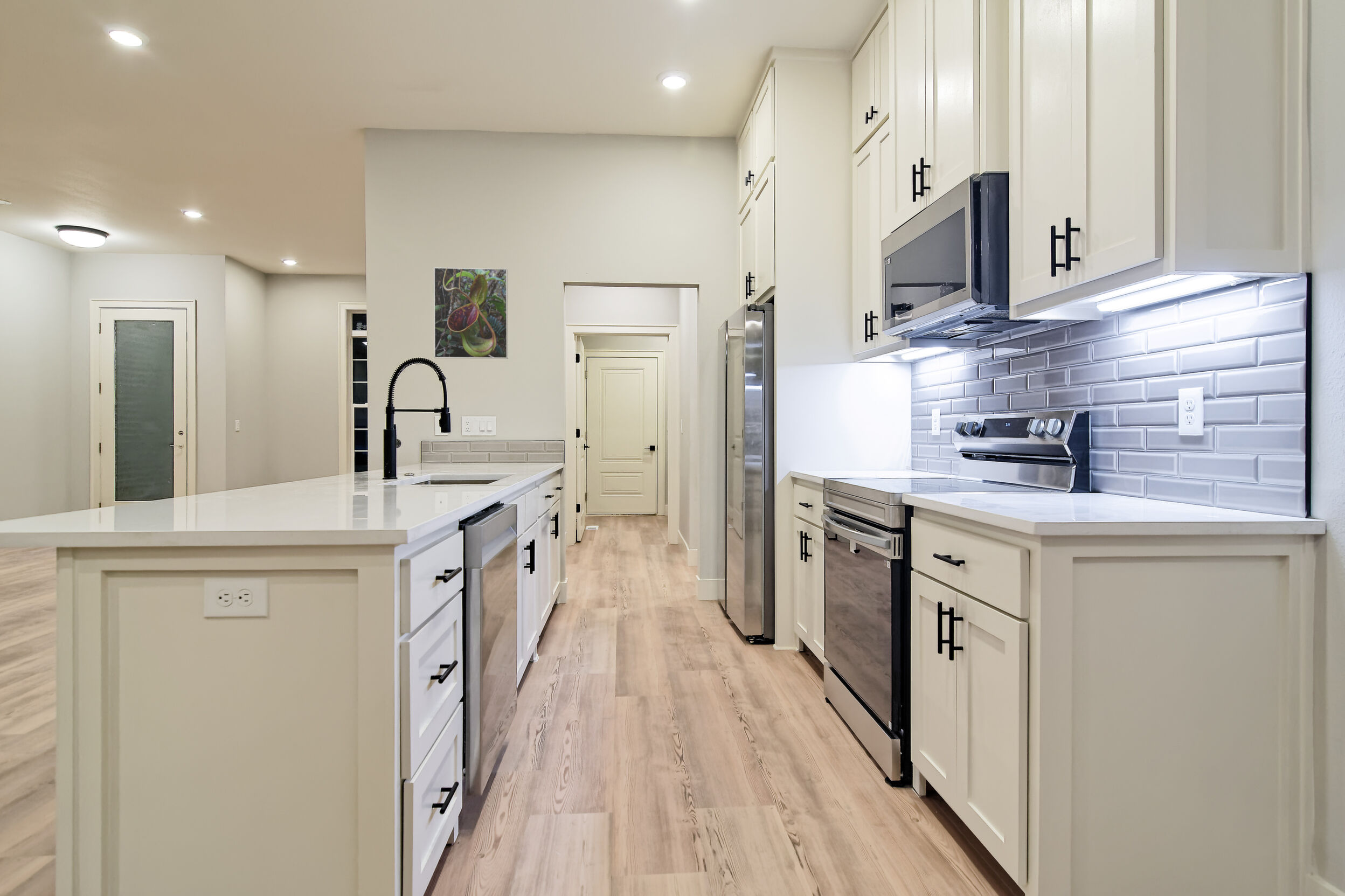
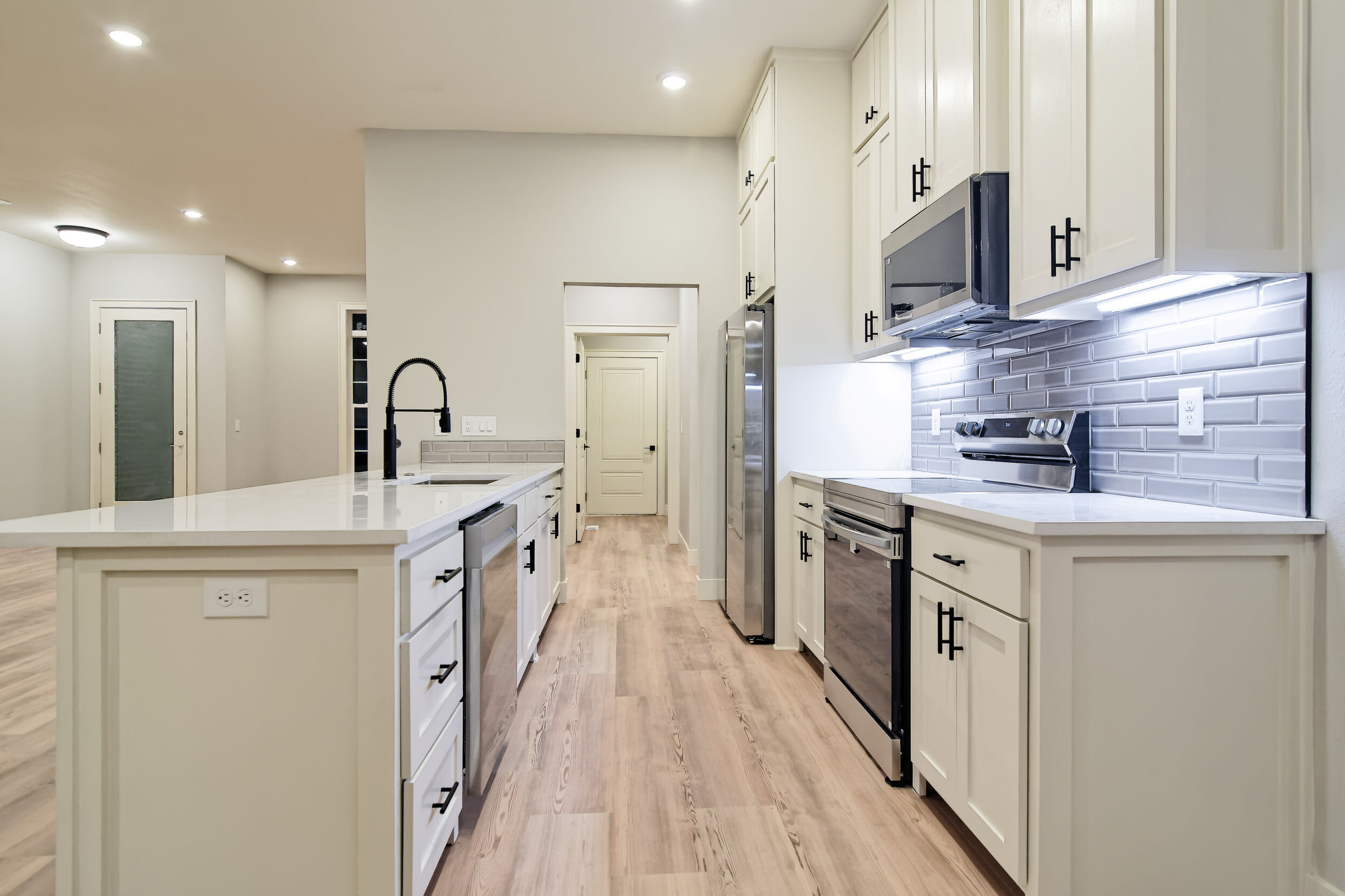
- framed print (471, 314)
